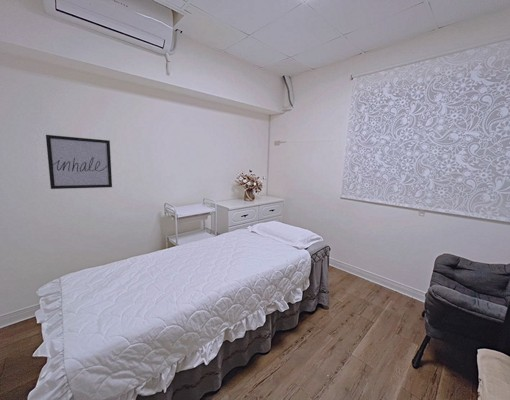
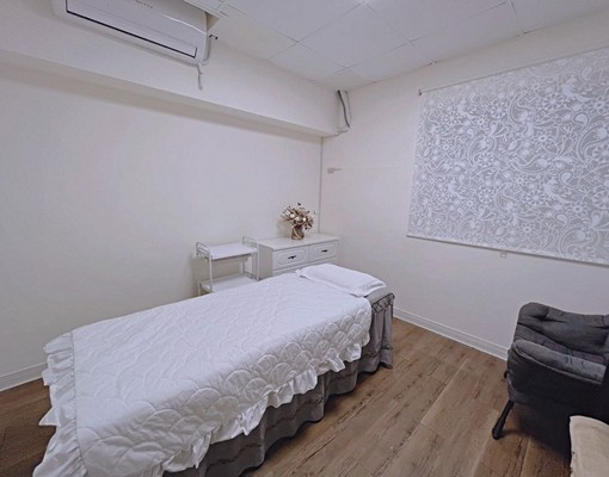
- wall art (81, 163)
